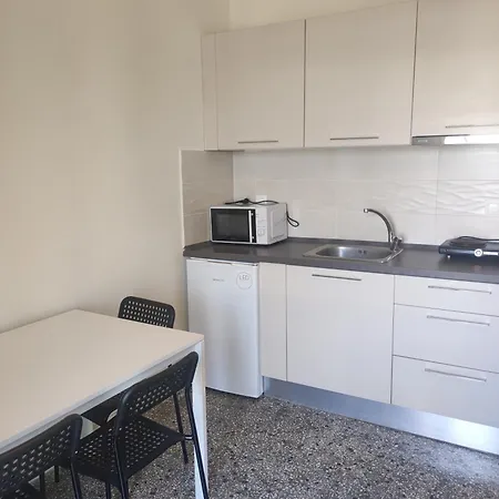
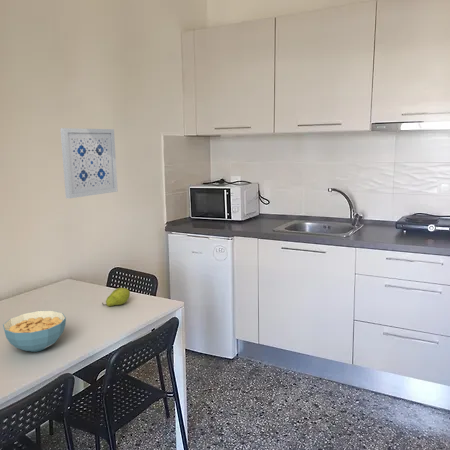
+ cereal bowl (36, 334)
+ fruit (116, 296)
+ wall art (91, 162)
